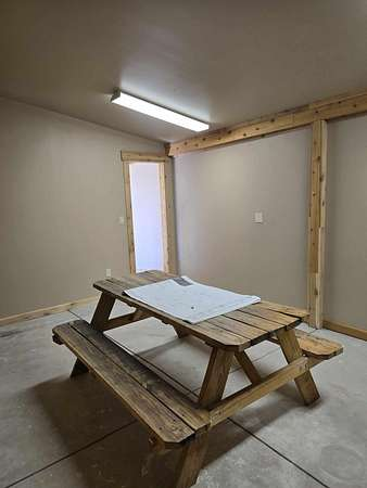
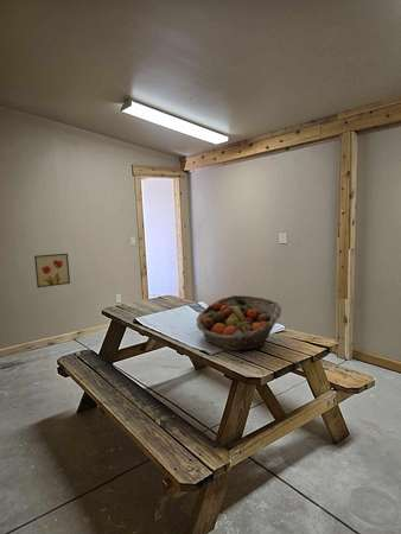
+ fruit basket (237, 320)
+ wall art (52, 269)
